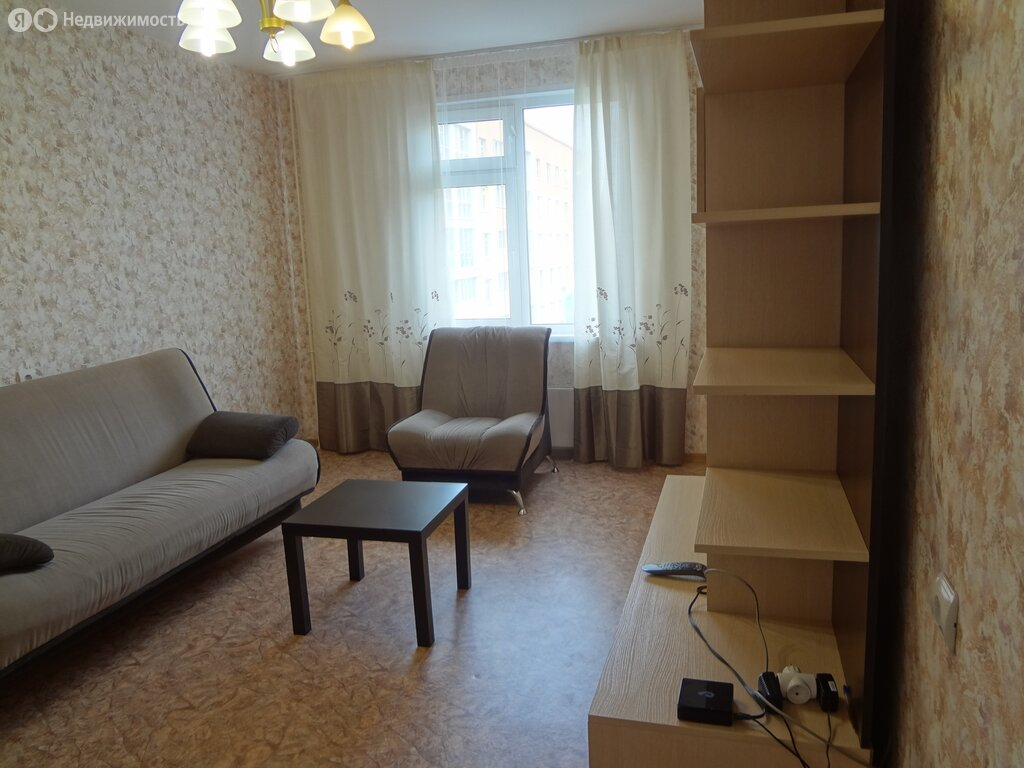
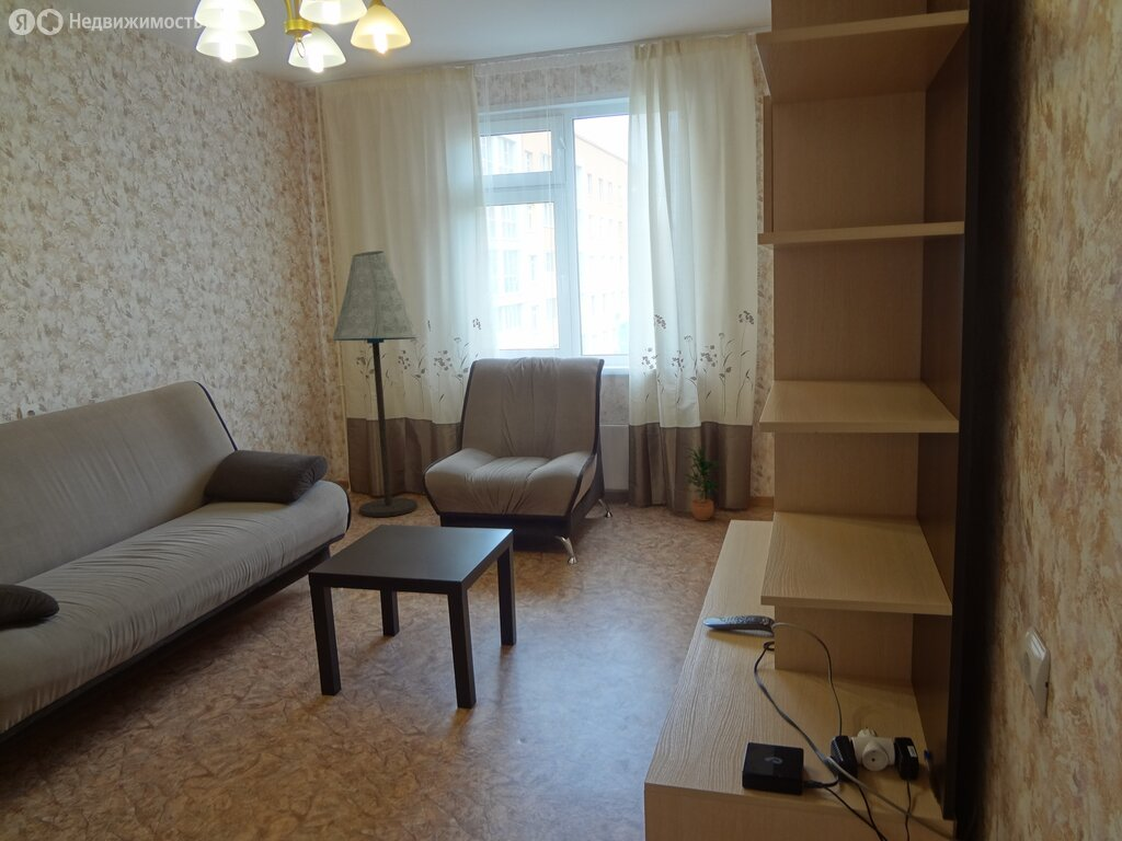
+ potted plant (703, 482)
+ floor lamp (378, 382)
